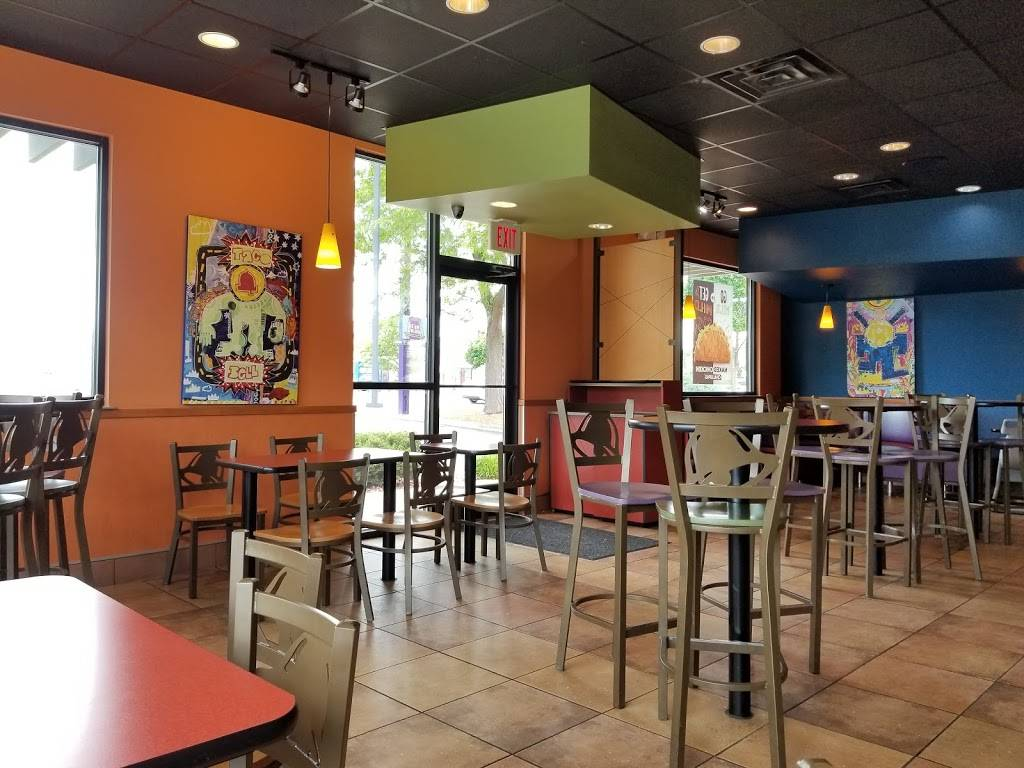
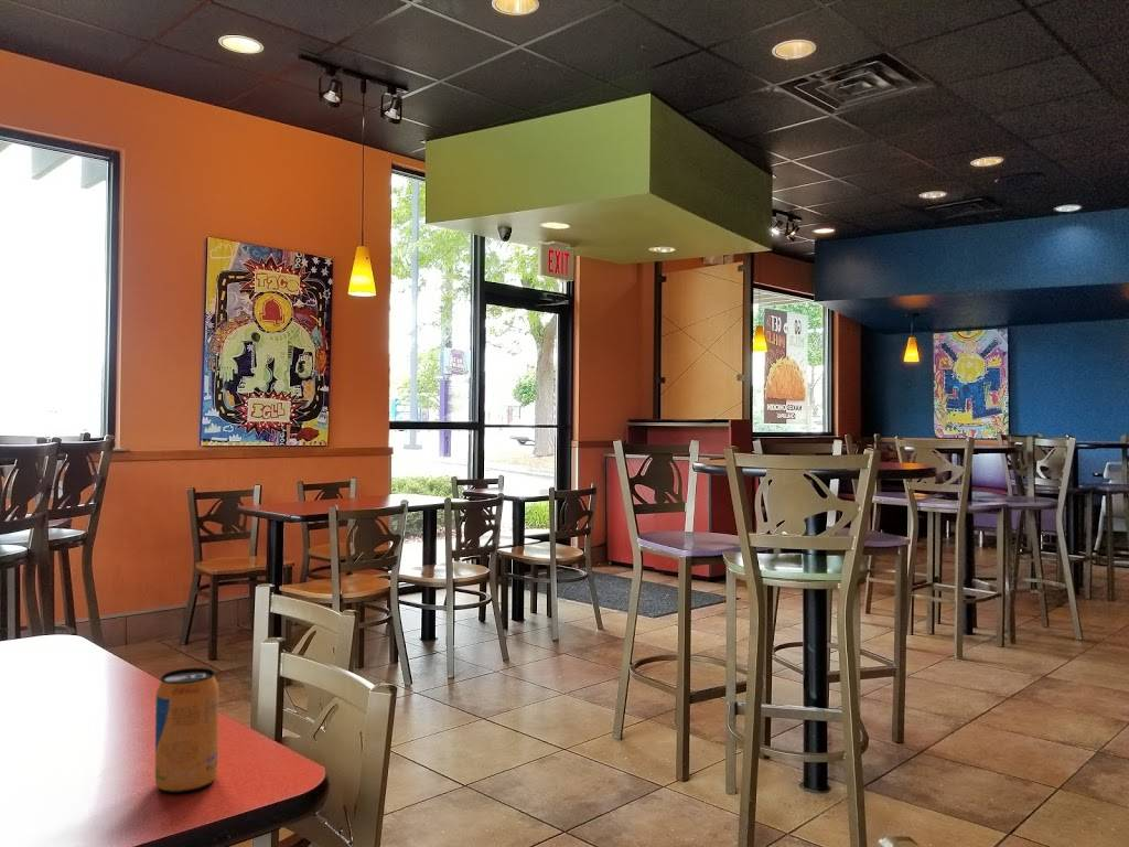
+ beverage can (186, 728)
